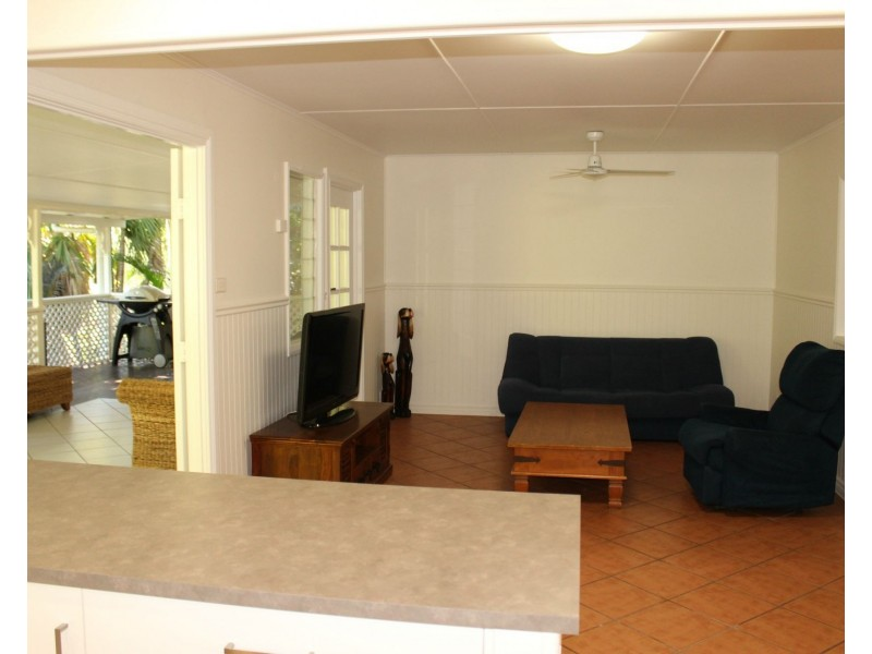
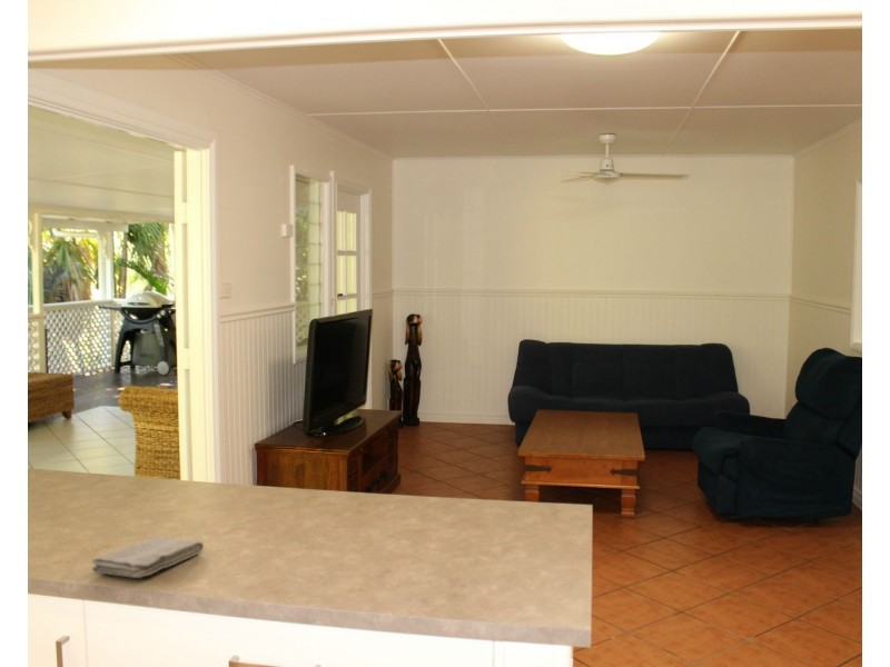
+ washcloth (148, 555)
